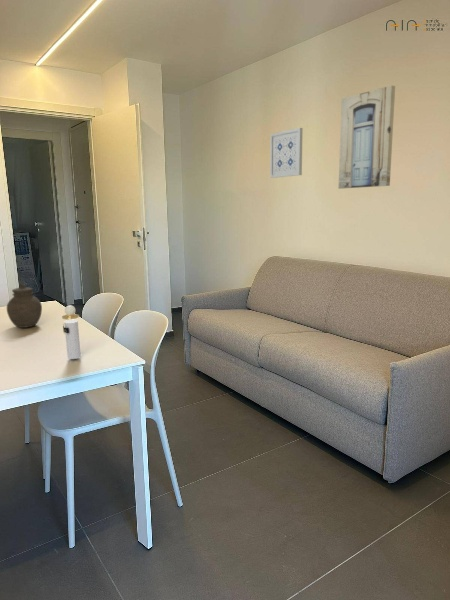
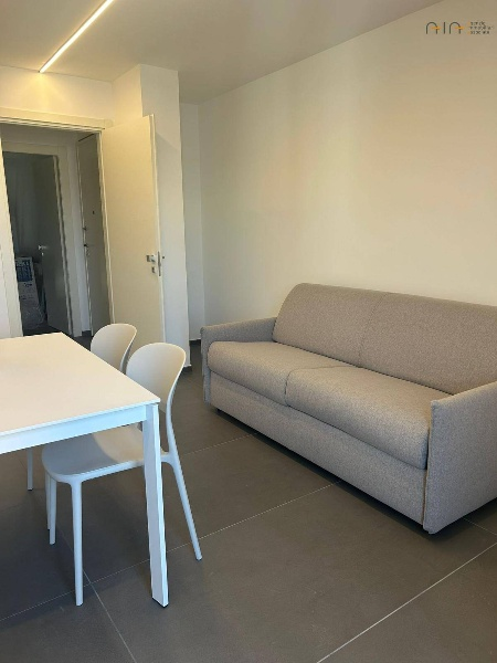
- perfume bottle (72, 332)
- wall art (364, 140)
- wall art (285, 154)
- jar (24, 305)
